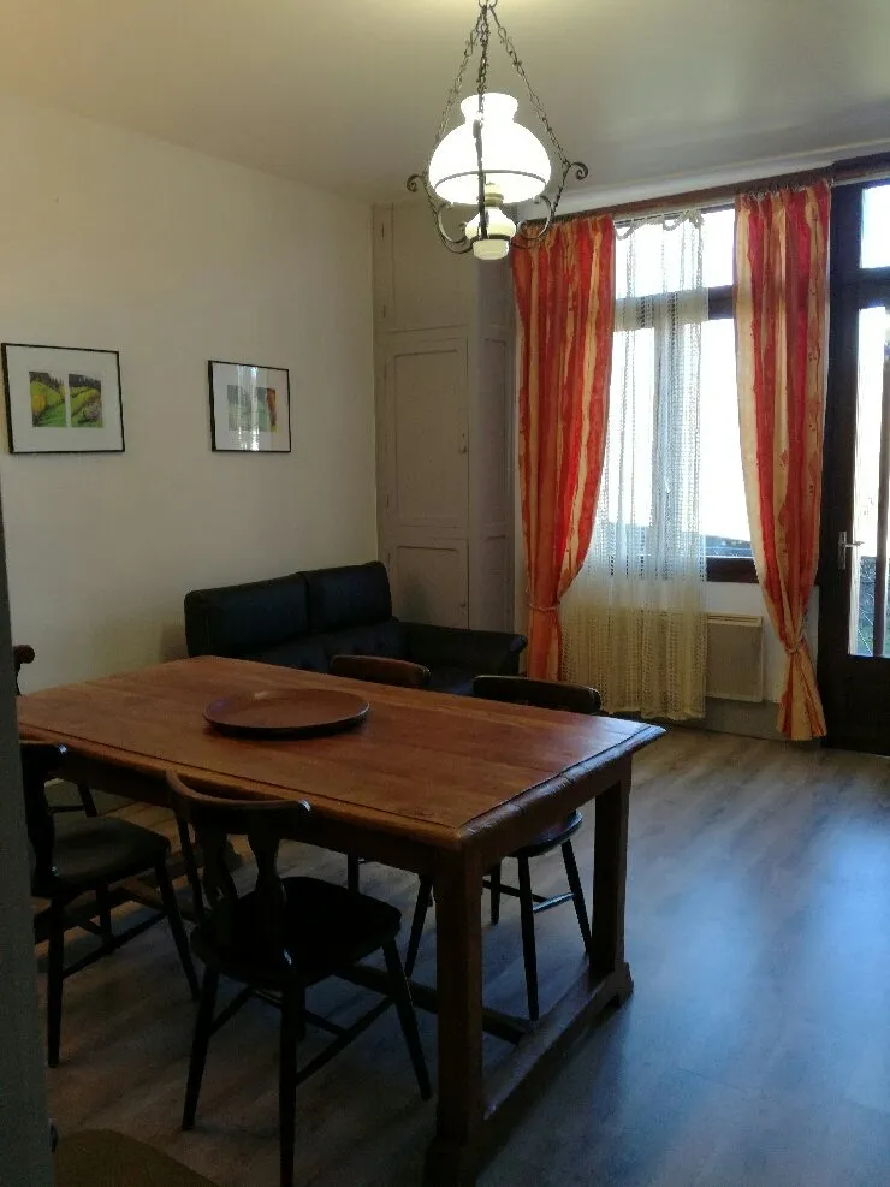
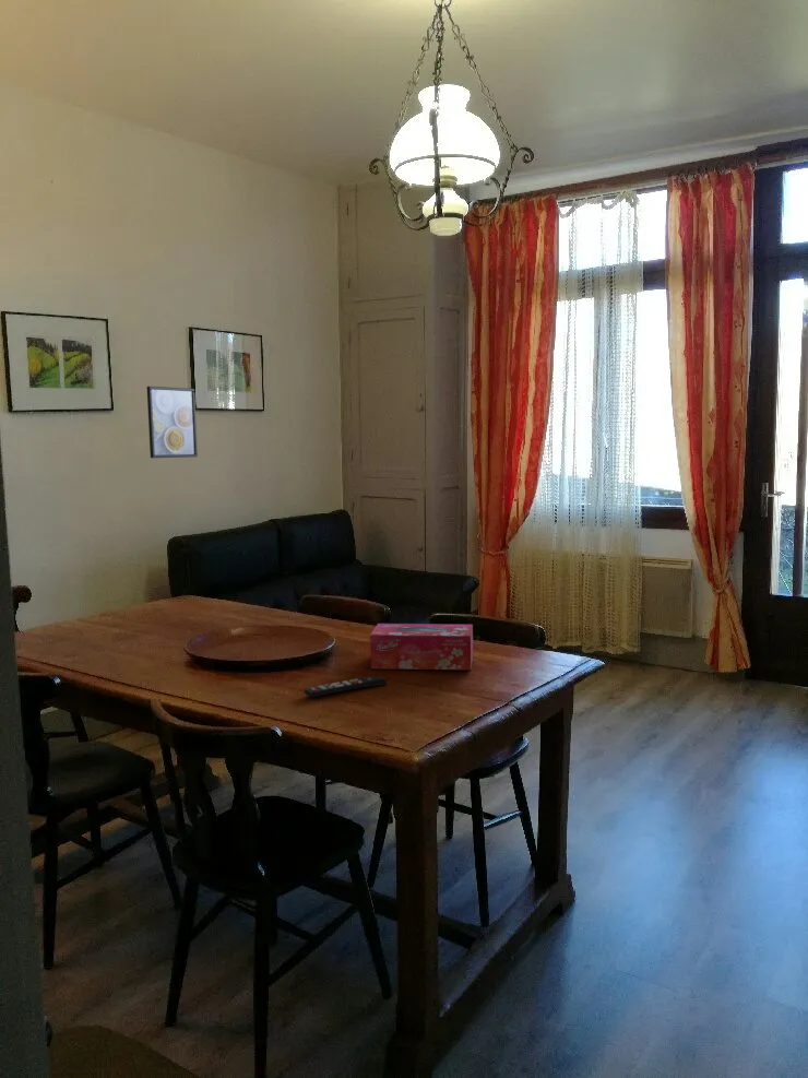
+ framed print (173, 422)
+ tissue box (423, 645)
+ remote control (346, 686)
